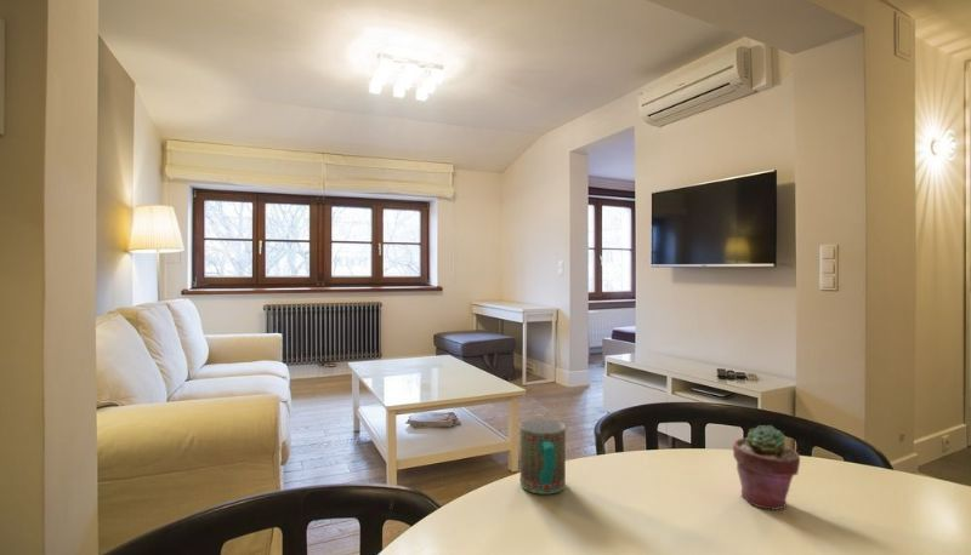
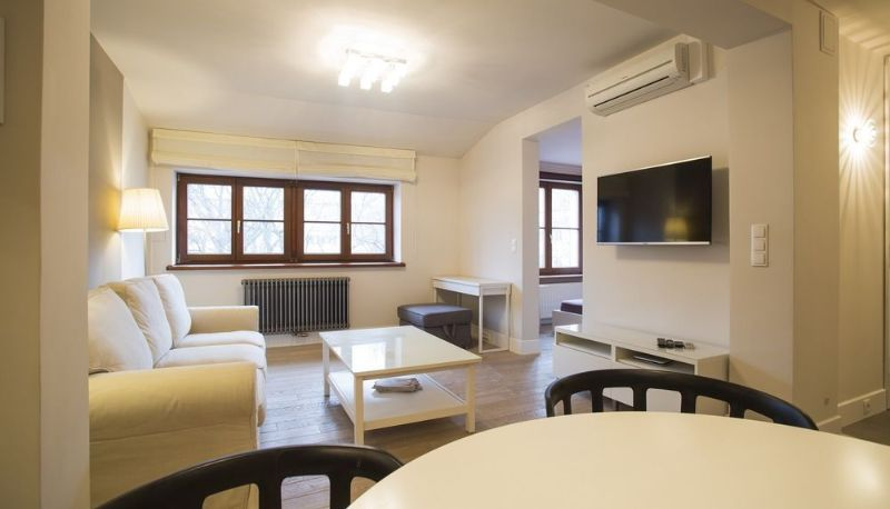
- potted succulent (765, 463)
- mug (544, 458)
